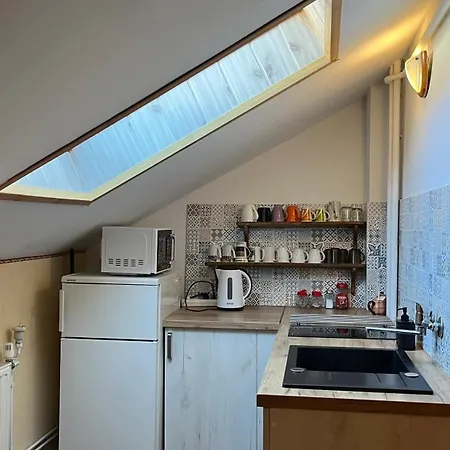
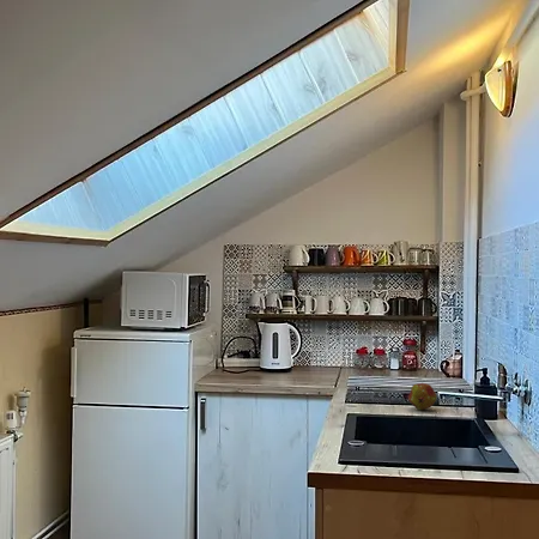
+ fruit (422, 396)
